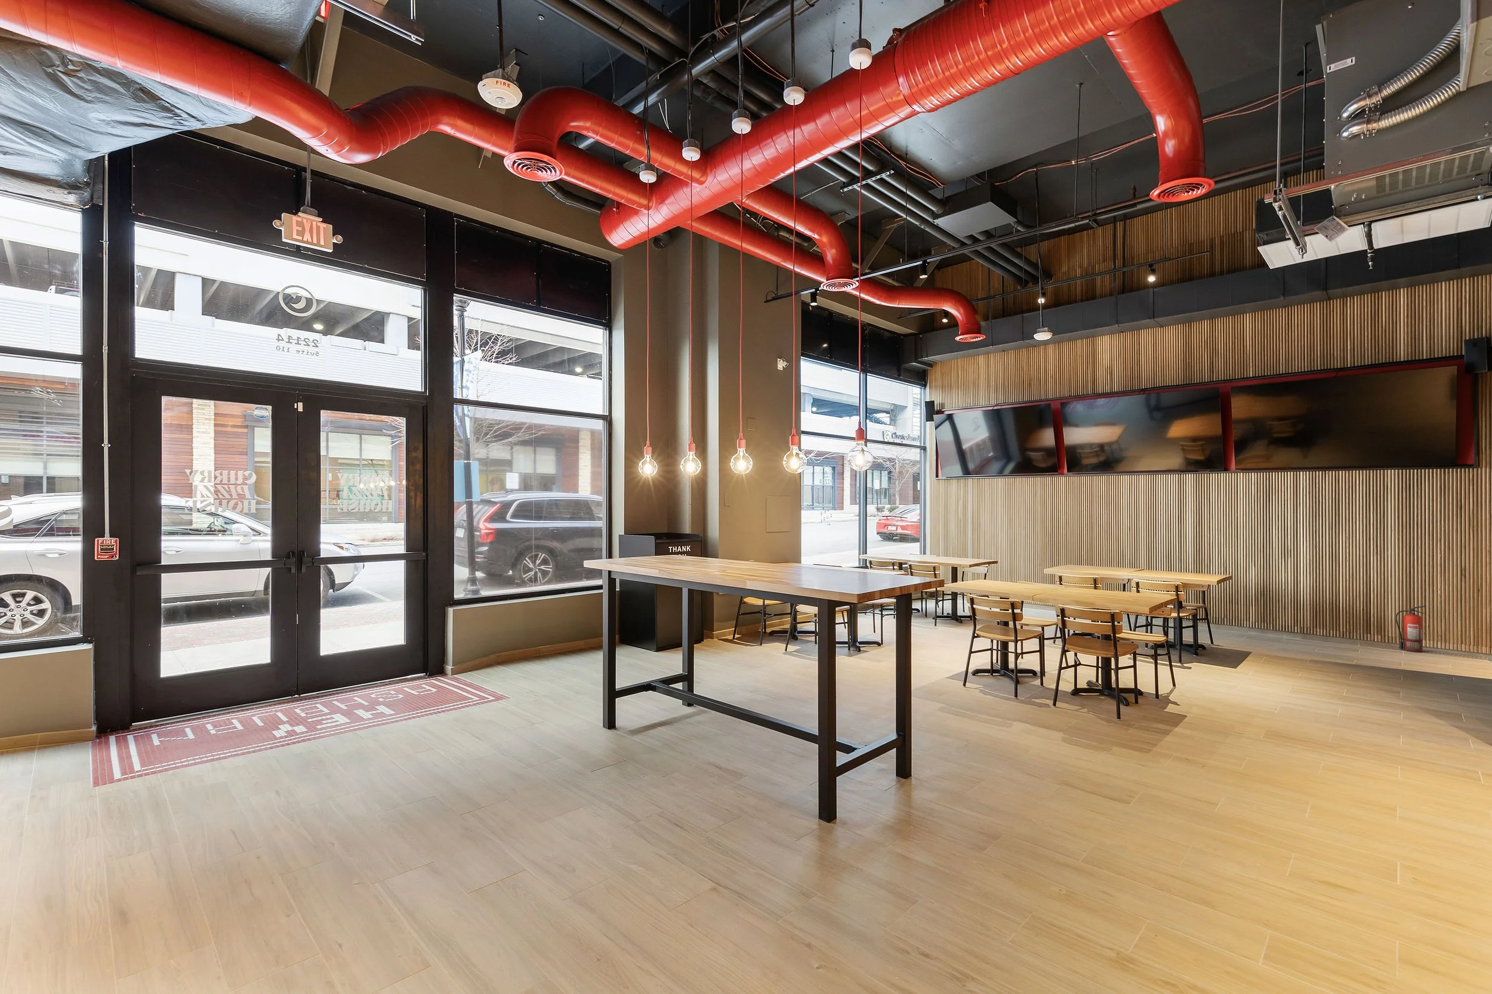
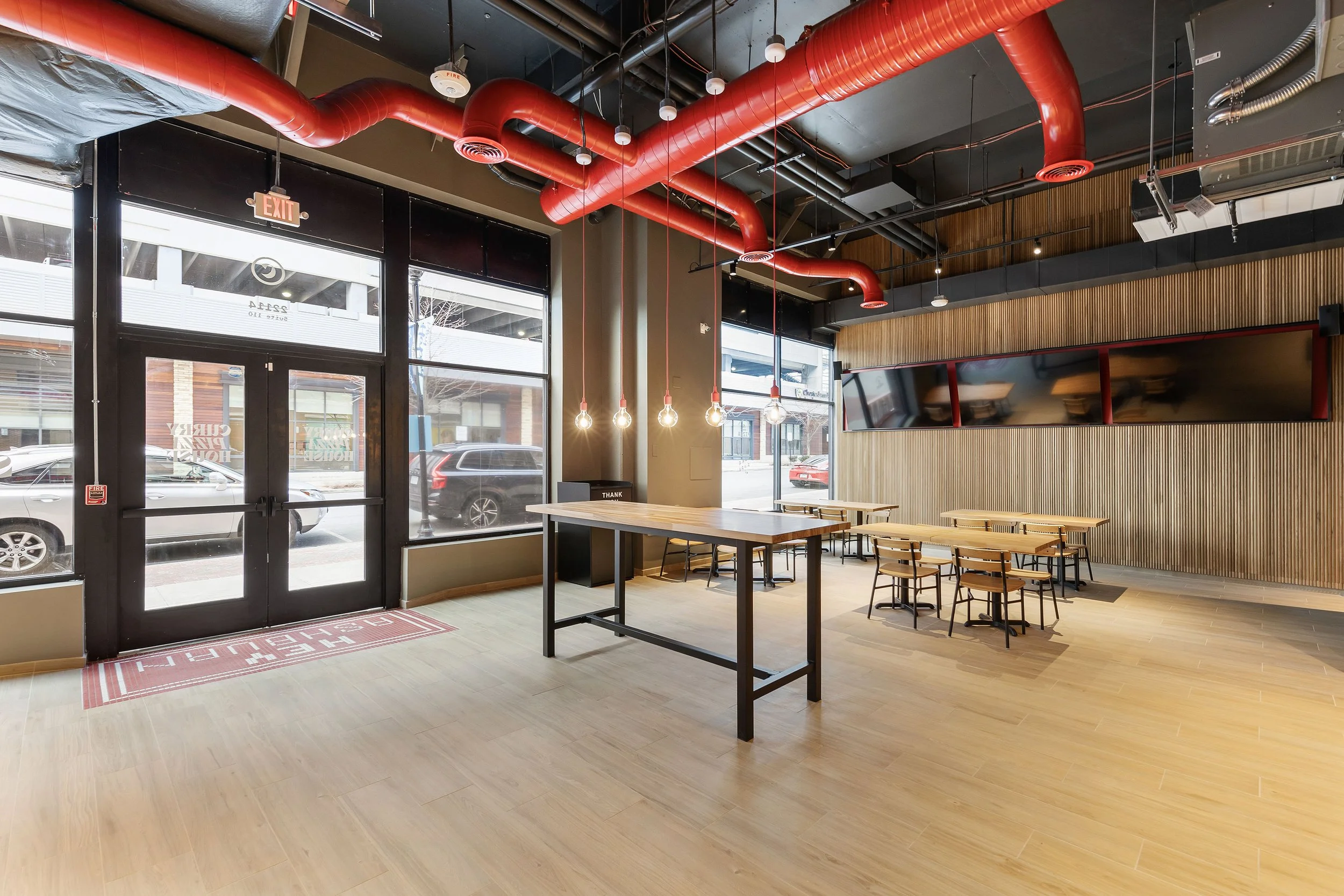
- fire extinguisher (1410, 627)
